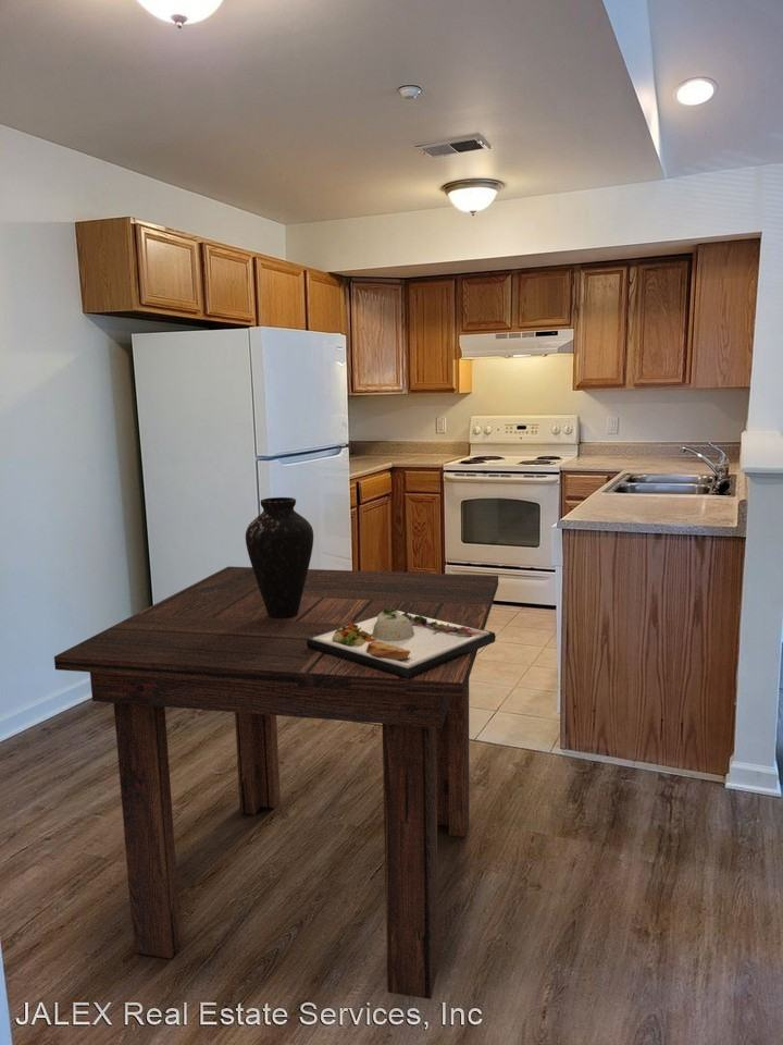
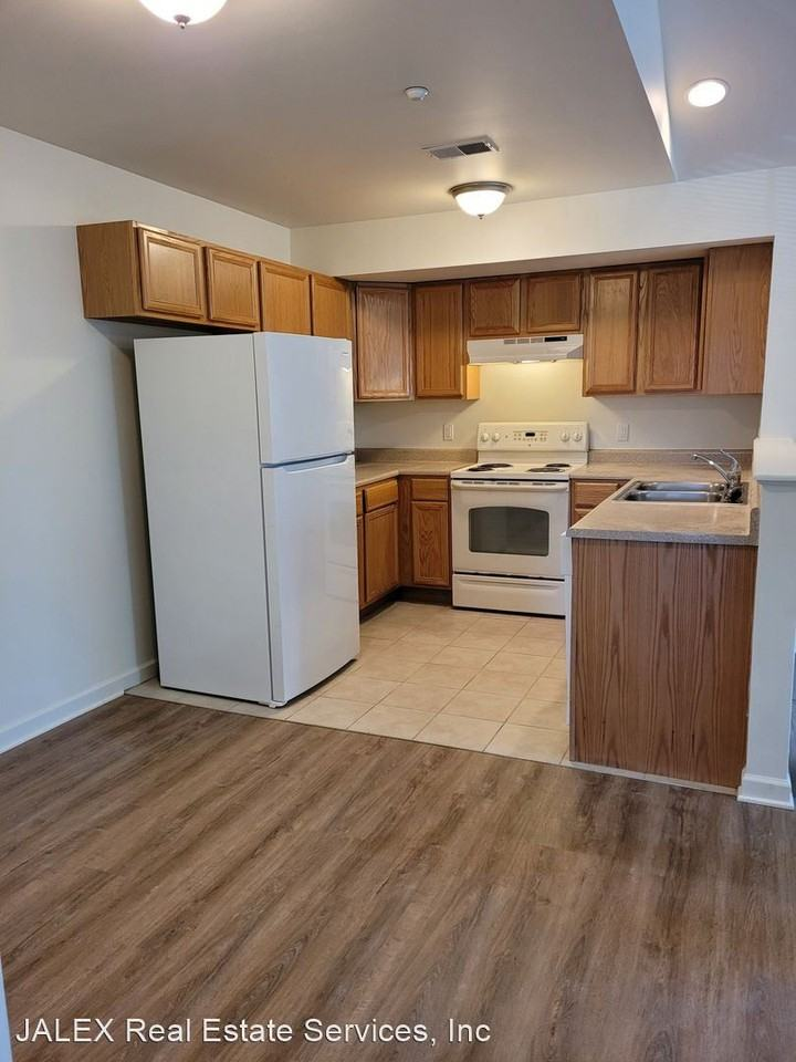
- dinner plate (401, 628)
- vase (281, 556)
- dining table (321, 718)
